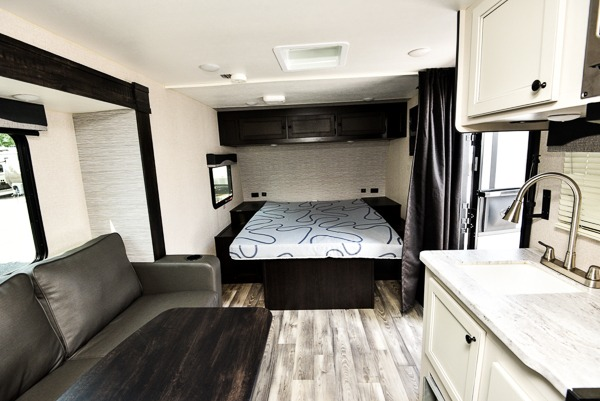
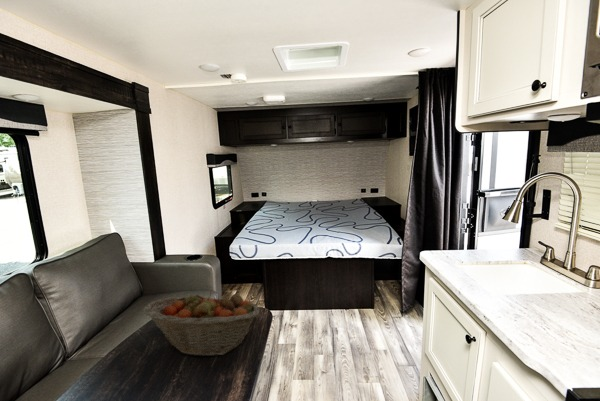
+ fruit basket (204, 316)
